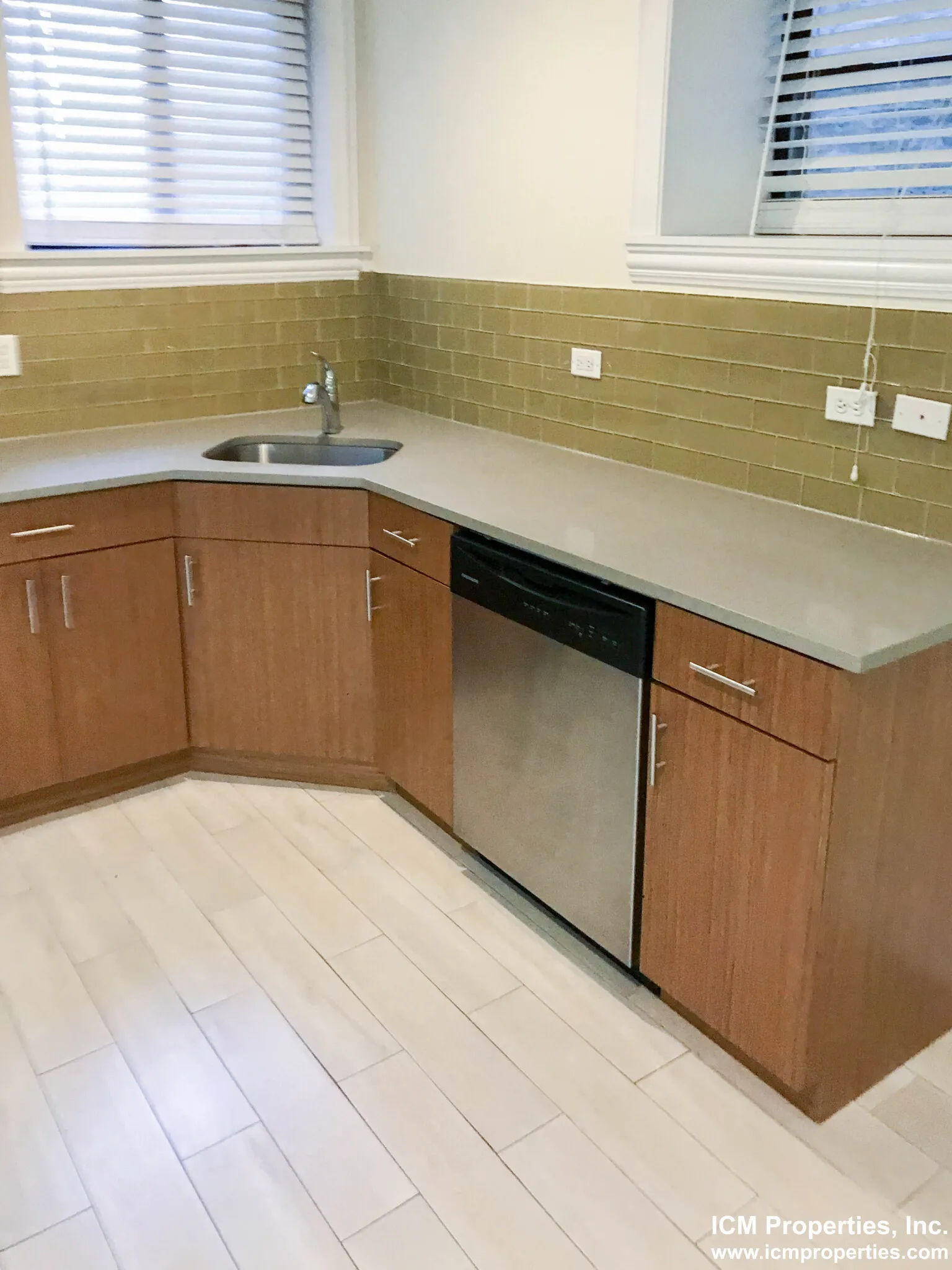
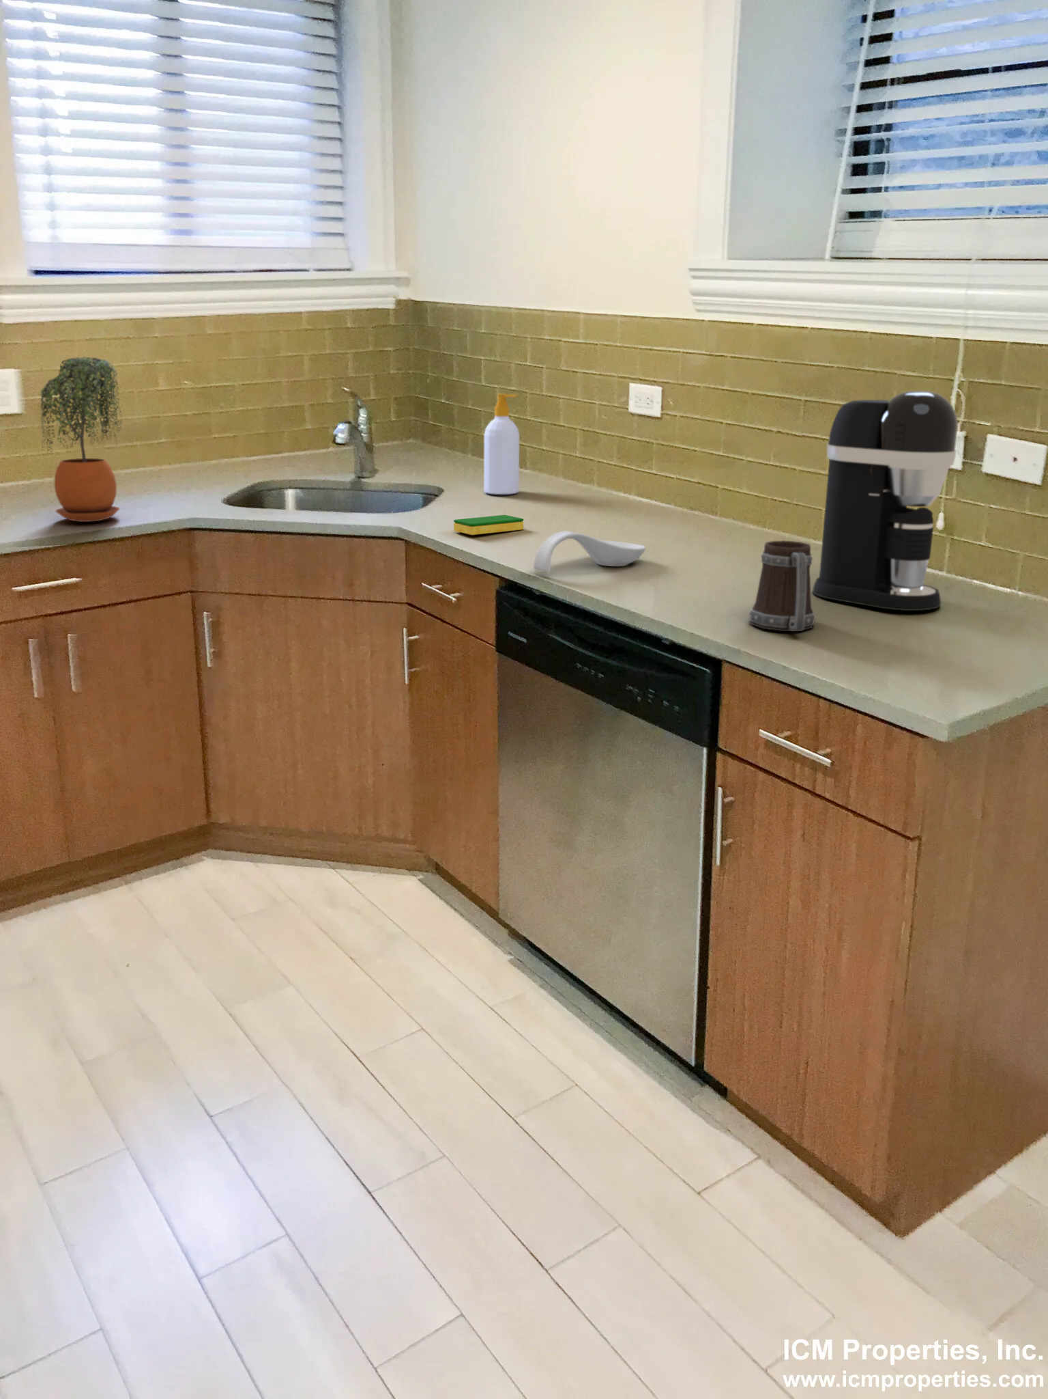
+ soap bottle (502, 443)
+ dish sponge (489, 524)
+ spoon rest (591, 547)
+ potted plant (83, 440)
+ coffee maker (885, 497)
+ mug (790, 586)
